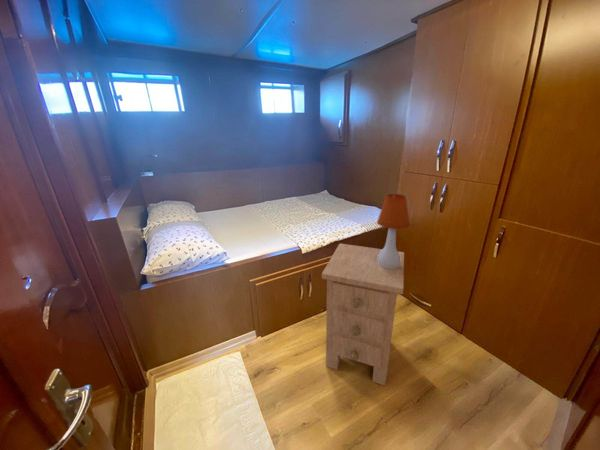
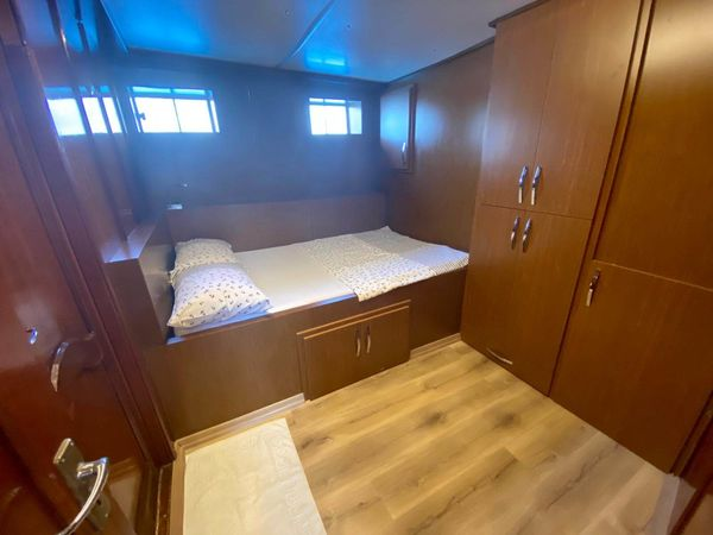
- table lamp (391, 232)
- nightstand (361, 313)
